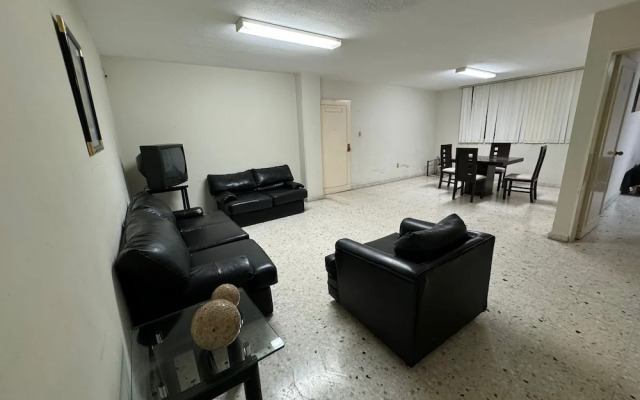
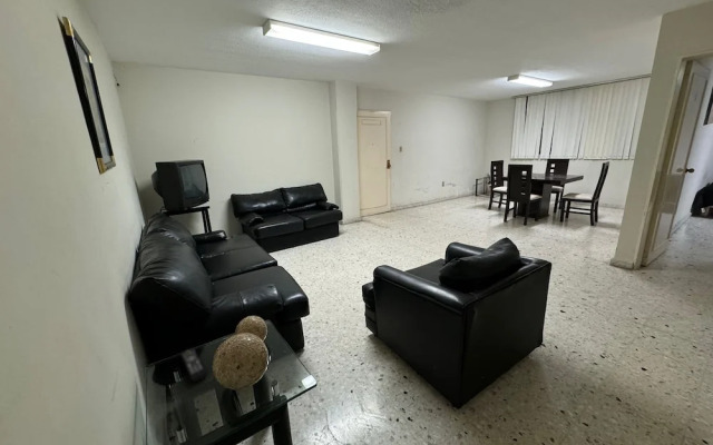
+ remote control (193, 364)
